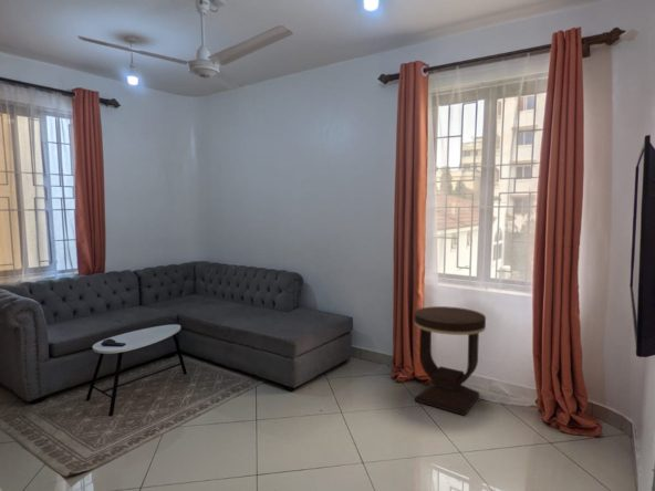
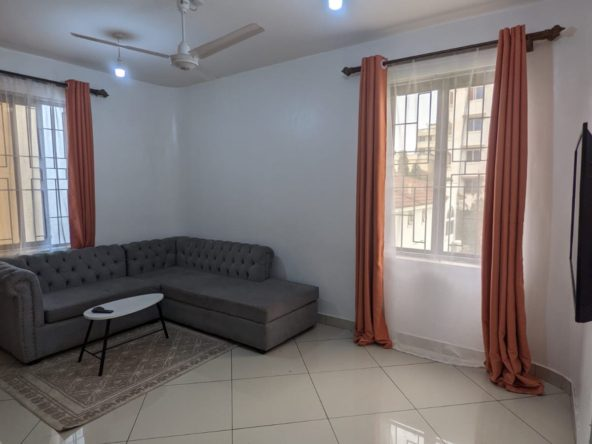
- side table (446, 367)
